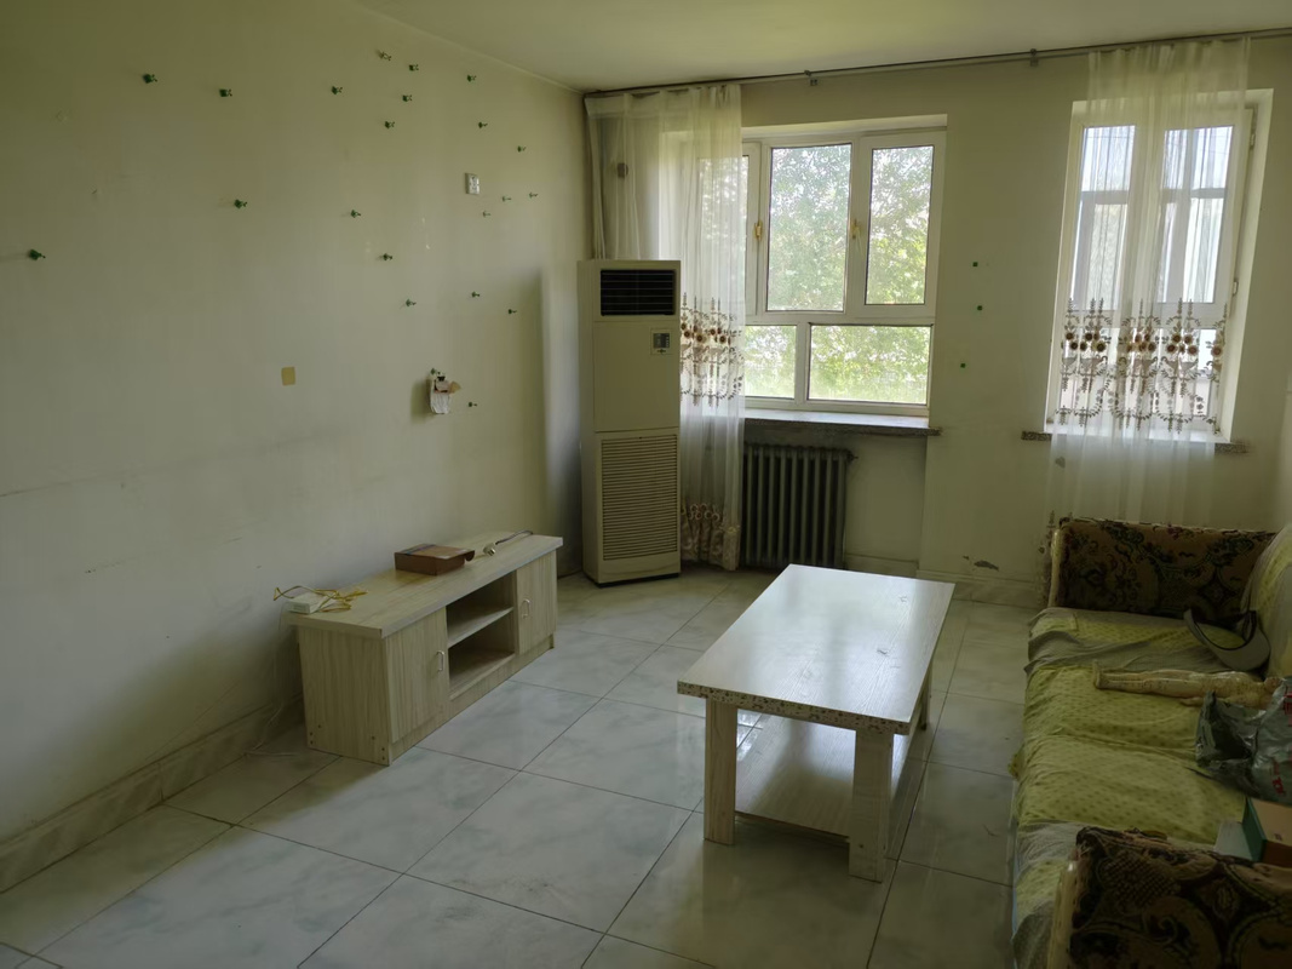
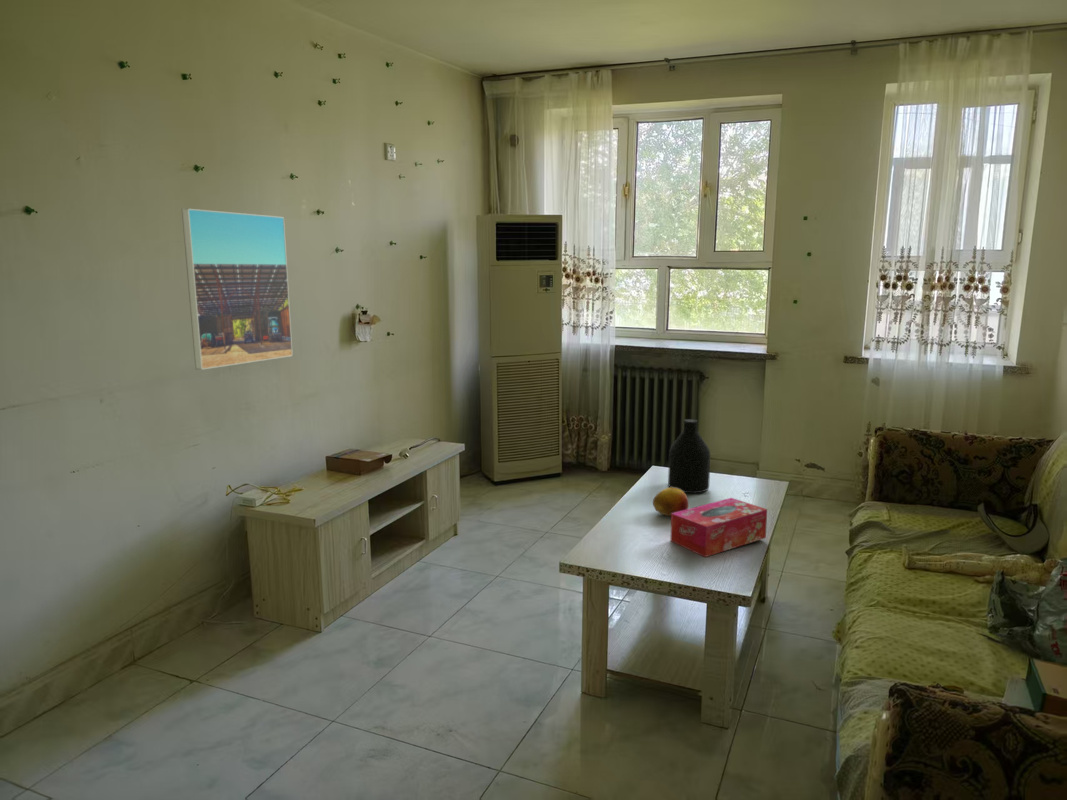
+ tissue box (719, 525)
+ bottle (689, 454)
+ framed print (242, 289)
+ fruit (670, 501)
